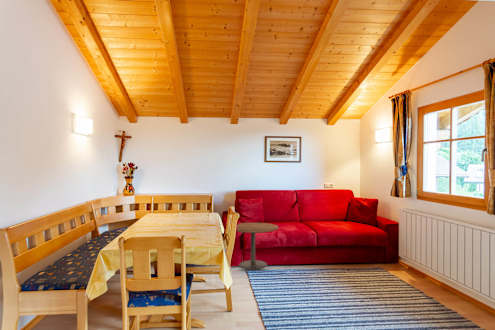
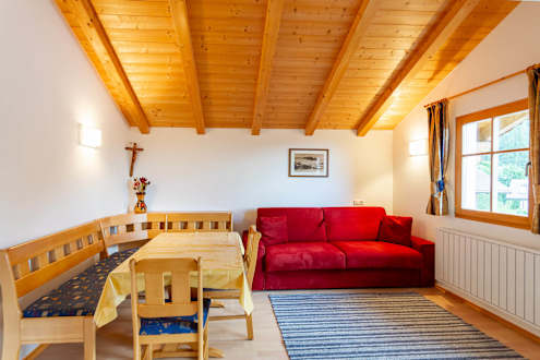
- side table (253, 246)
